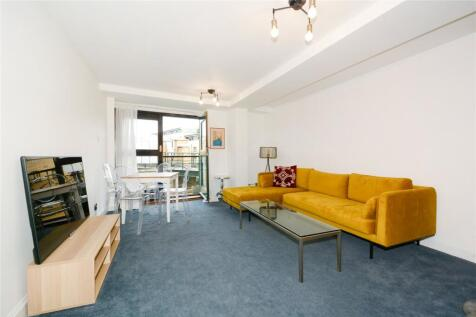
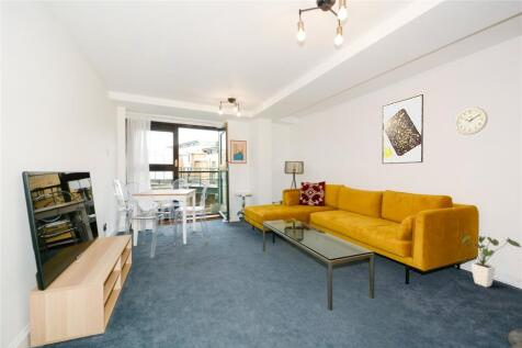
+ house plant (487, 259)
+ wall clock (469, 121)
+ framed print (400, 132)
